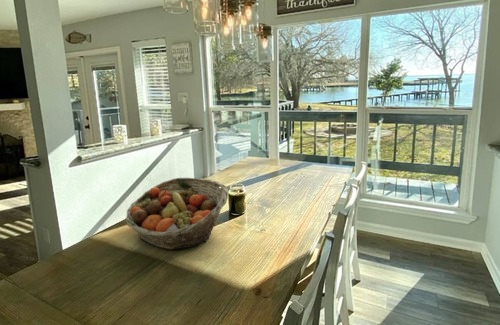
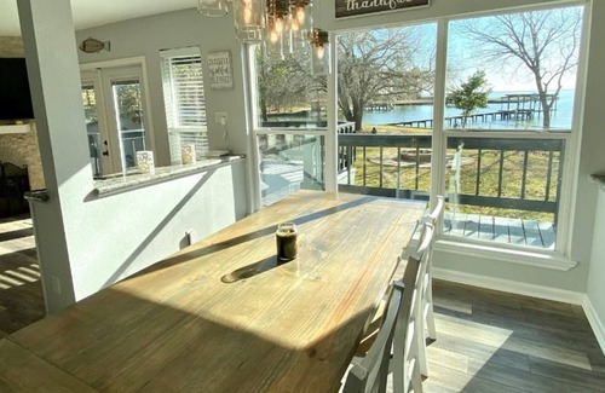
- fruit basket (177, 210)
